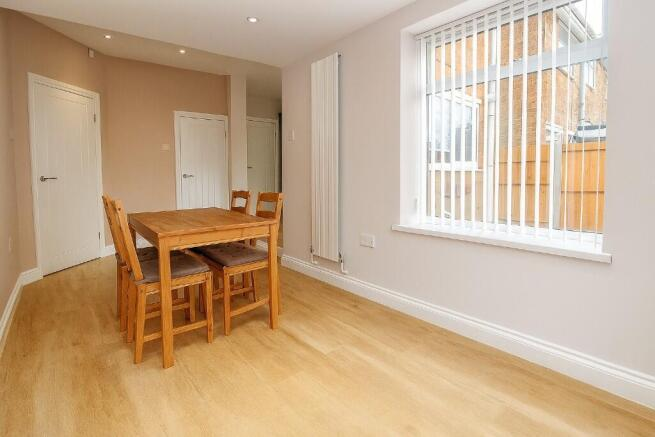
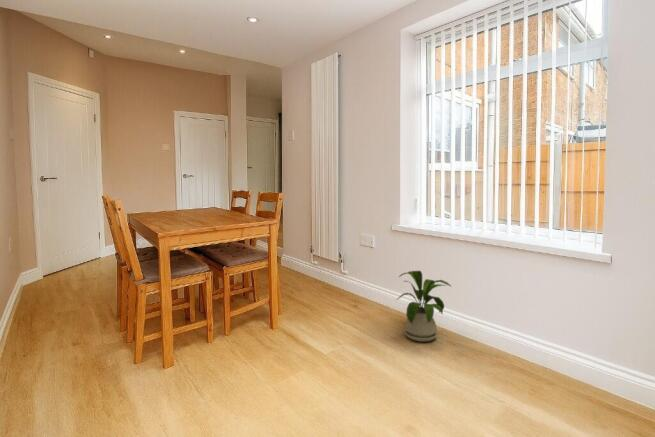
+ house plant (426, 300)
